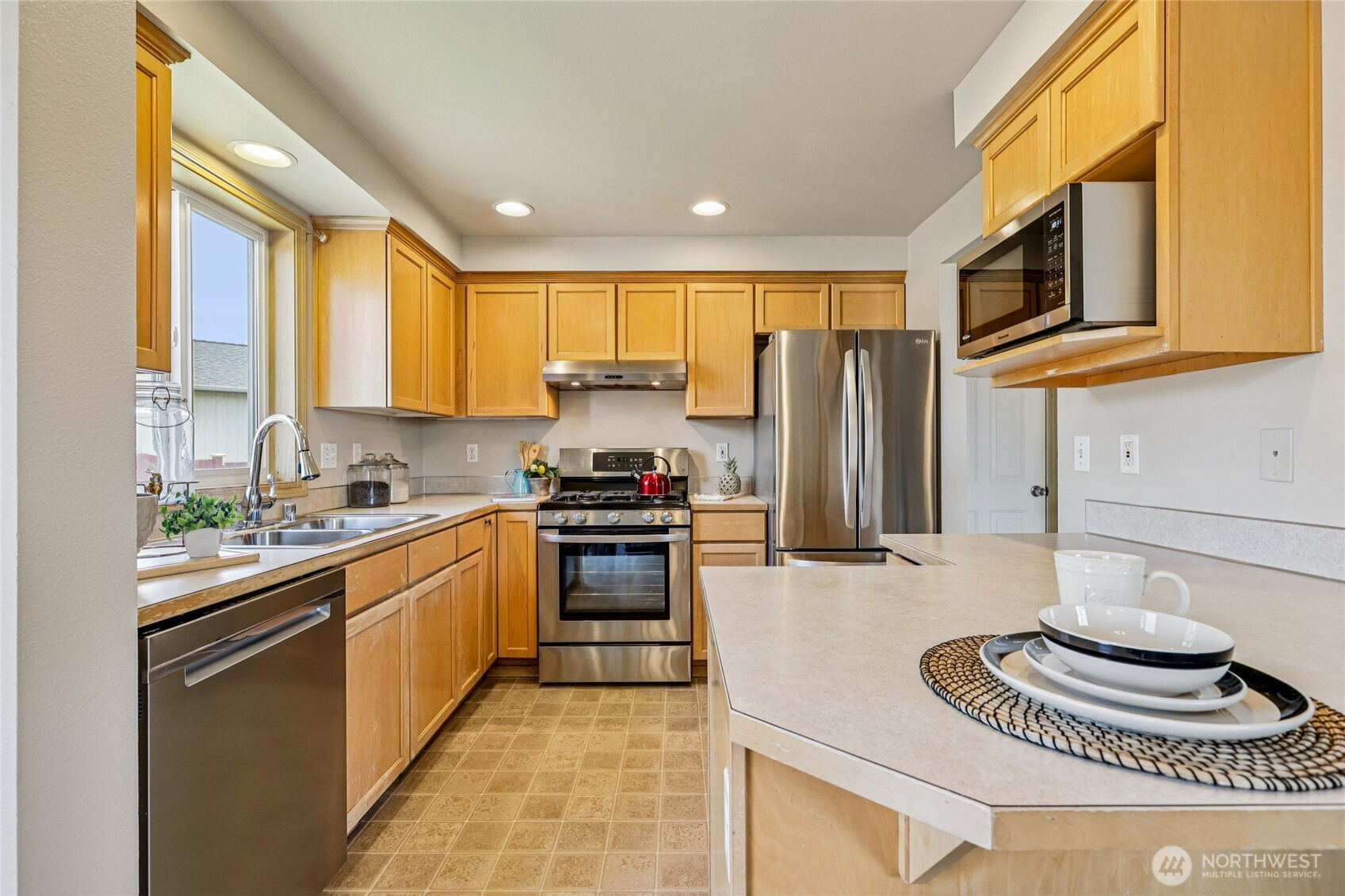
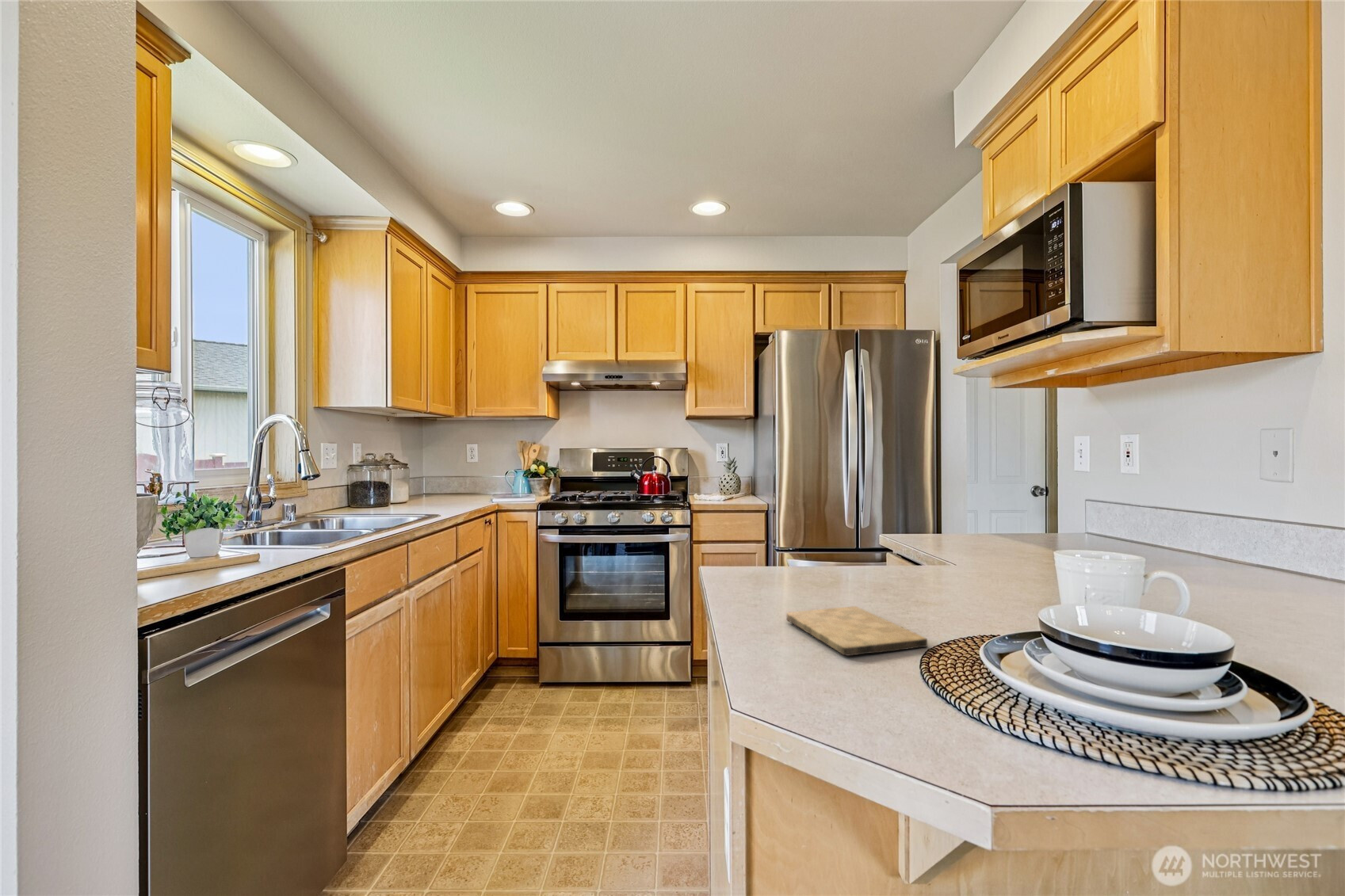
+ cutting board (851, 627)
